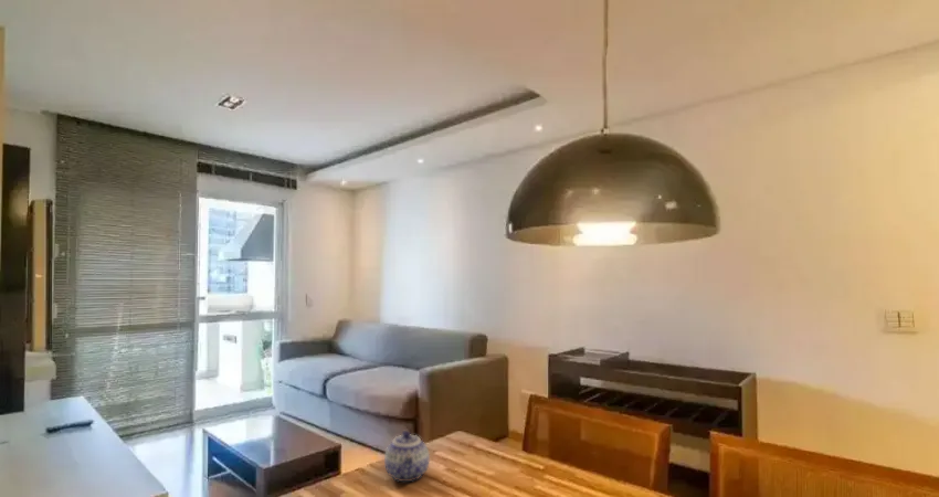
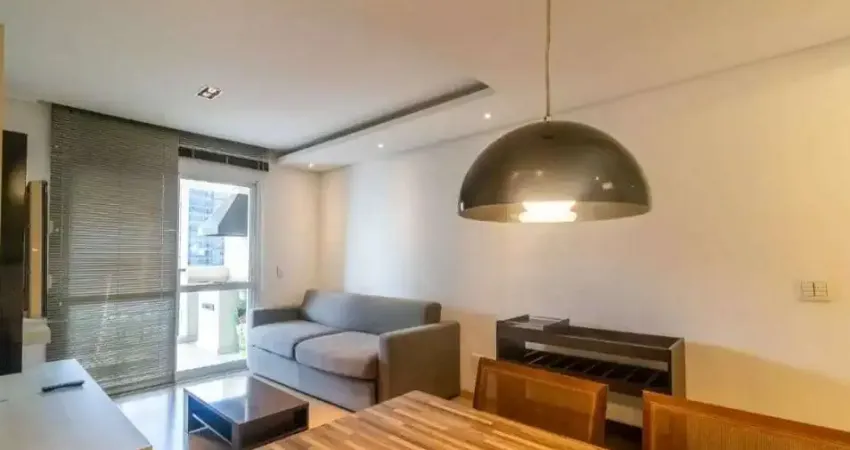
- teapot (407, 453)
